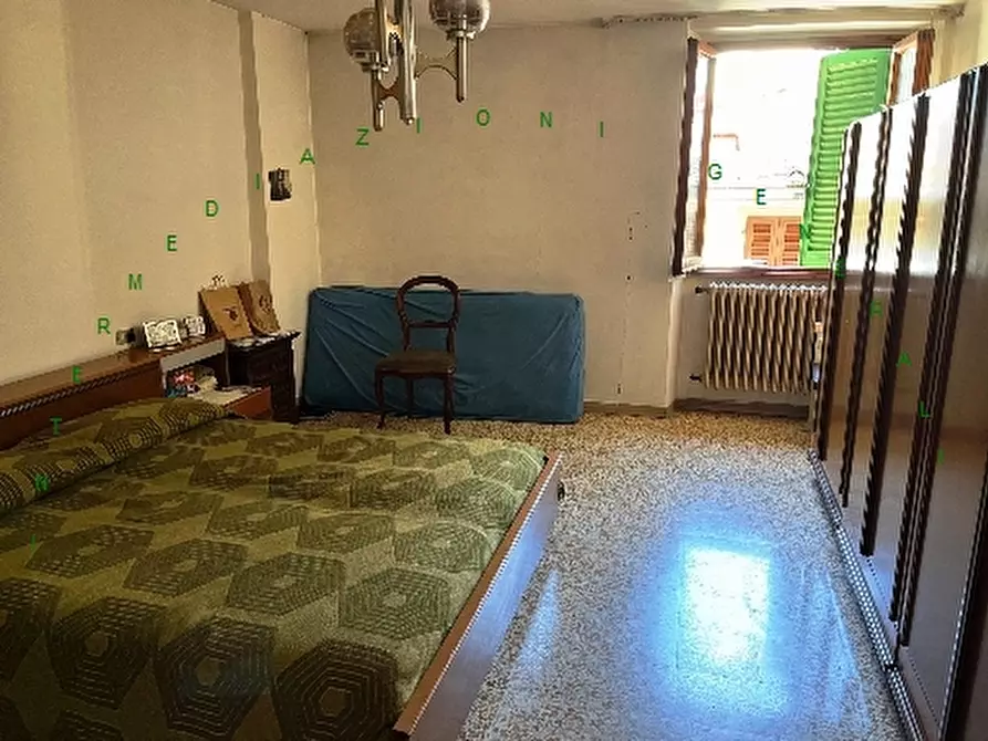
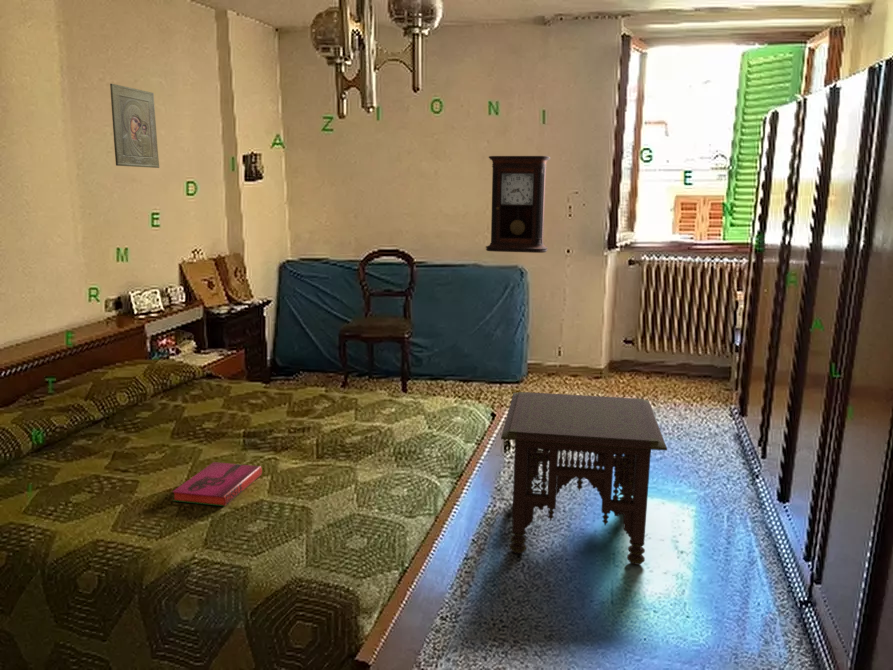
+ hardback book (219, 482)
+ side table (578, 472)
+ pendulum clock (517, 204)
+ religious icon (135, 128)
